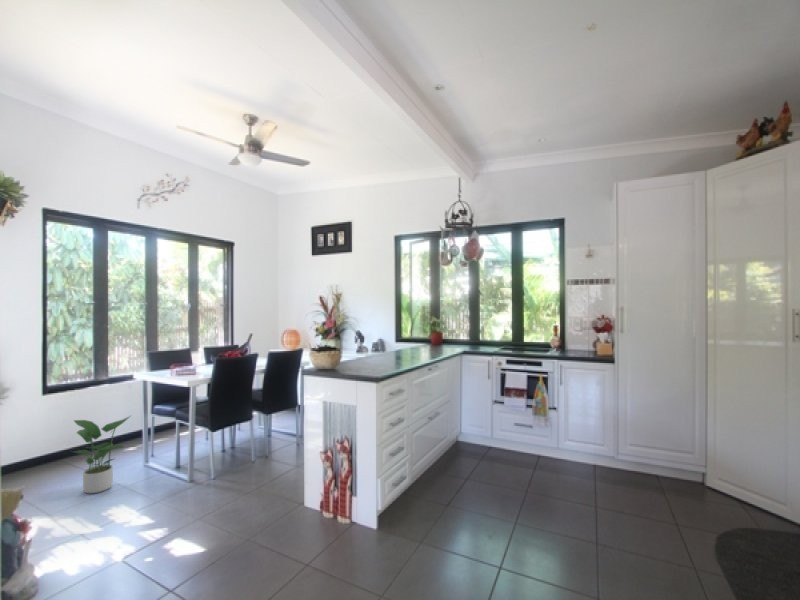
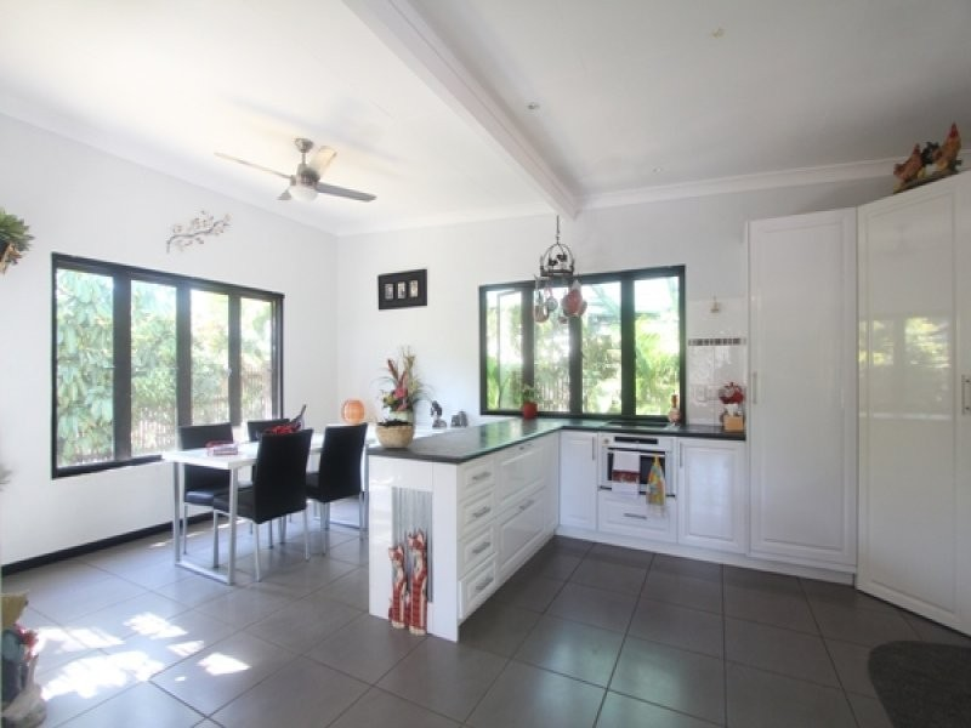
- potted plant (101, 453)
